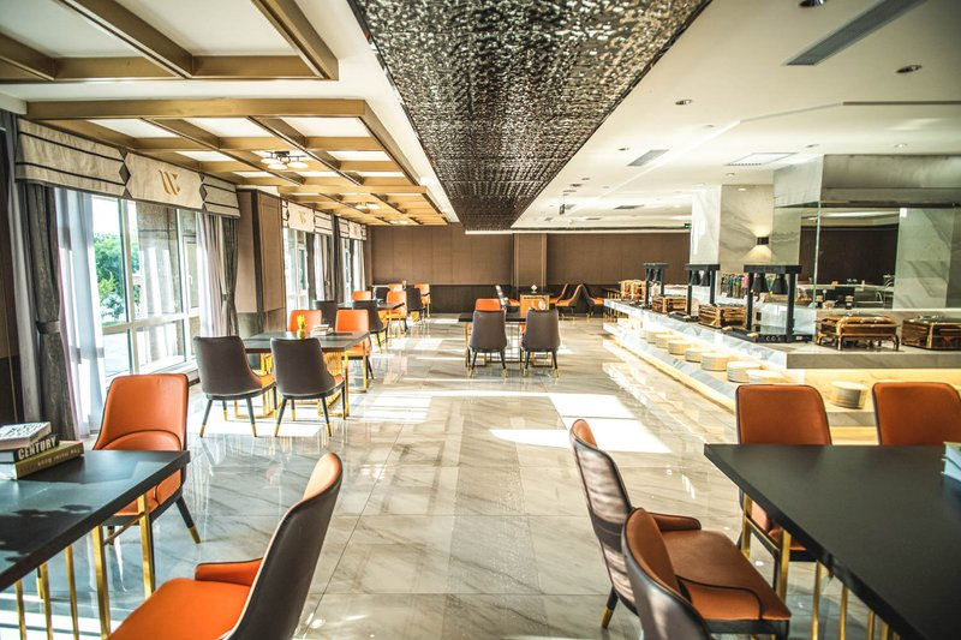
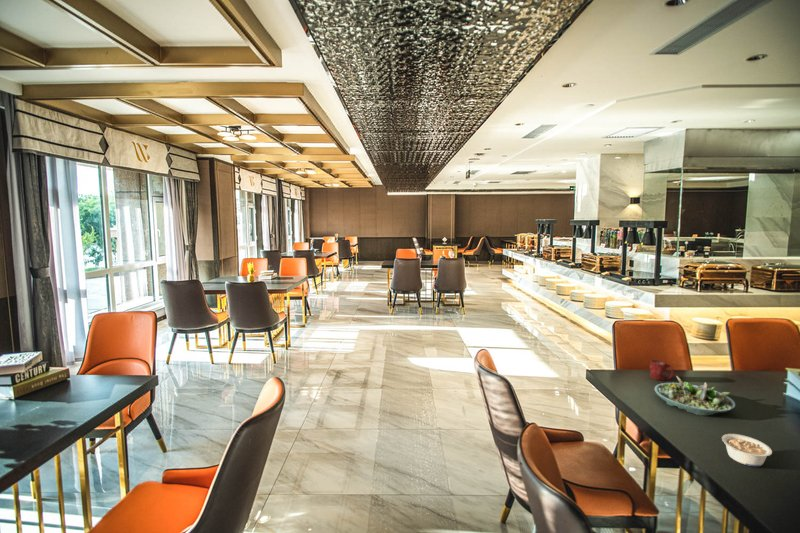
+ cup (661, 370)
+ succulent planter (693, 390)
+ legume (746, 450)
